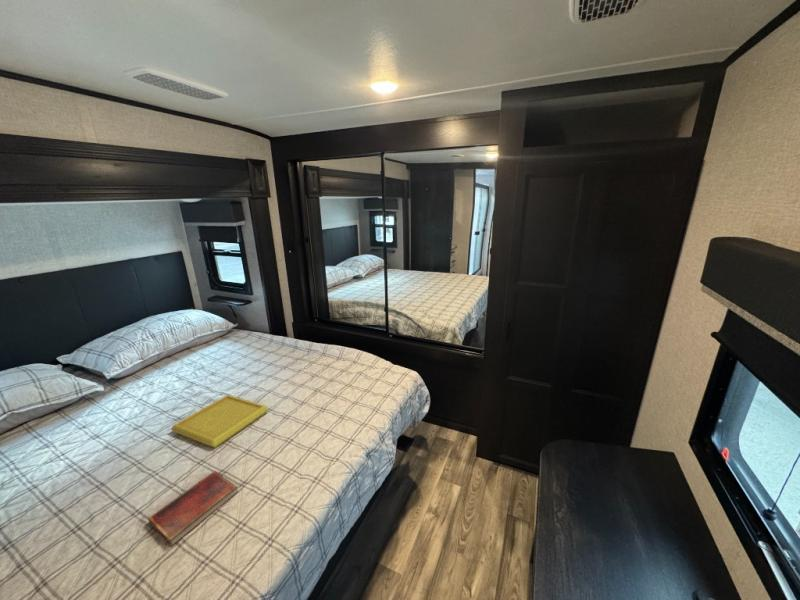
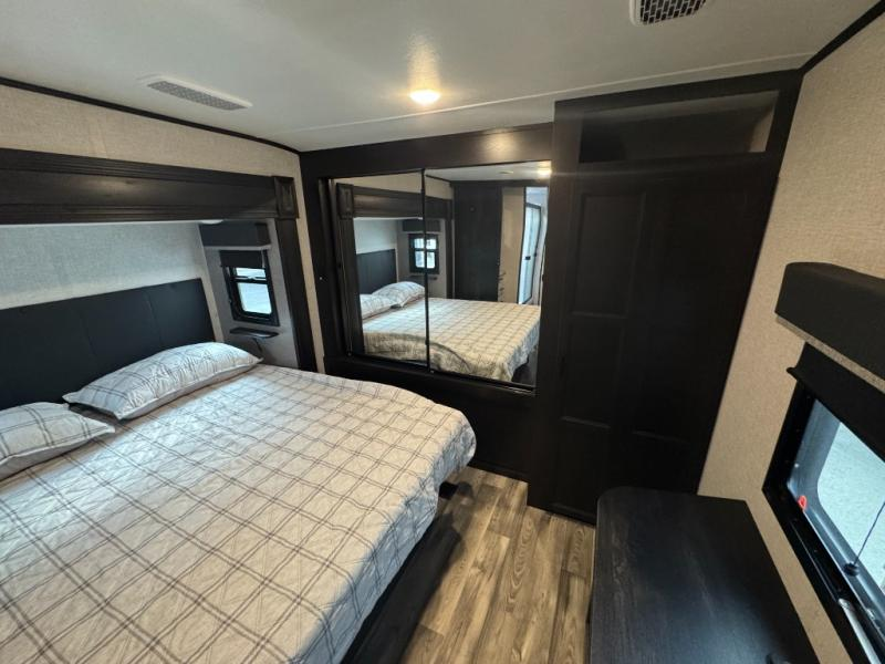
- diary (195, 503)
- serving tray (222, 418)
